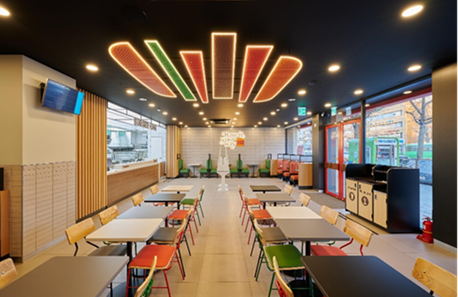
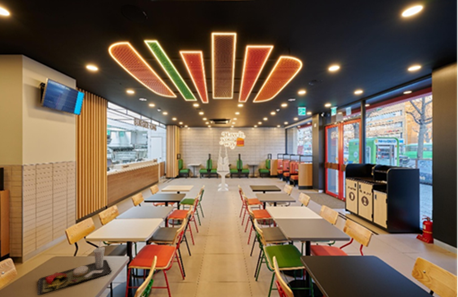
+ food tray (77, 267)
